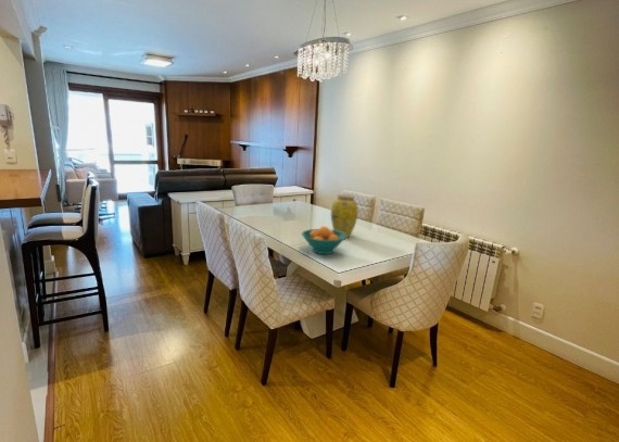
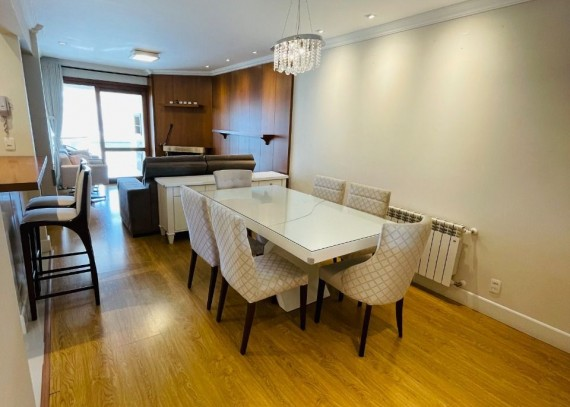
- vase (343, 215)
- fruit bowl (324, 239)
